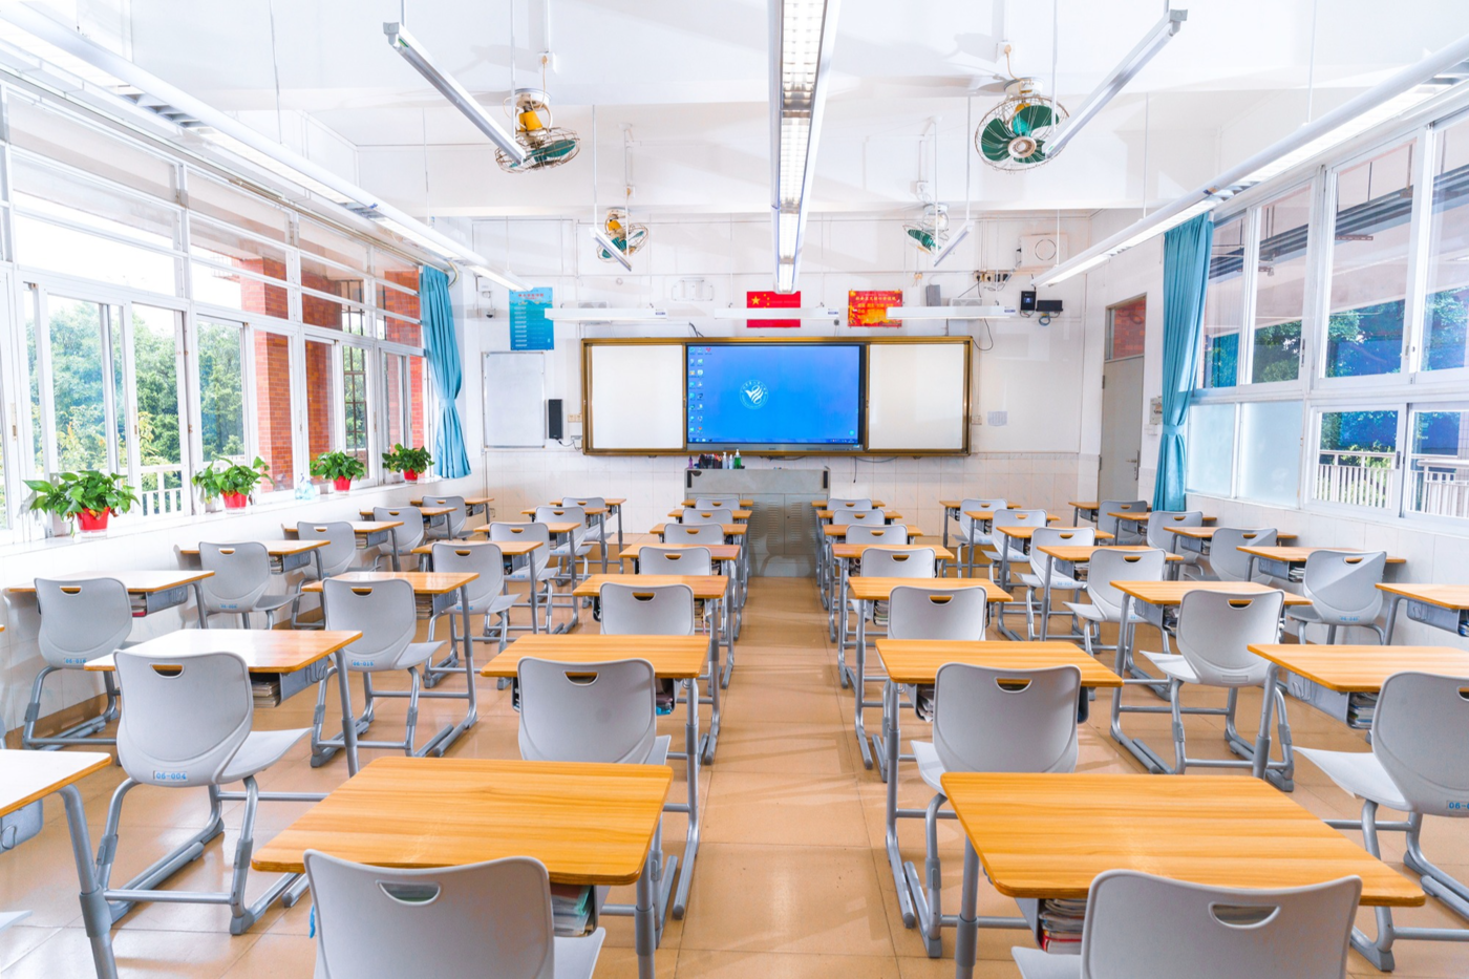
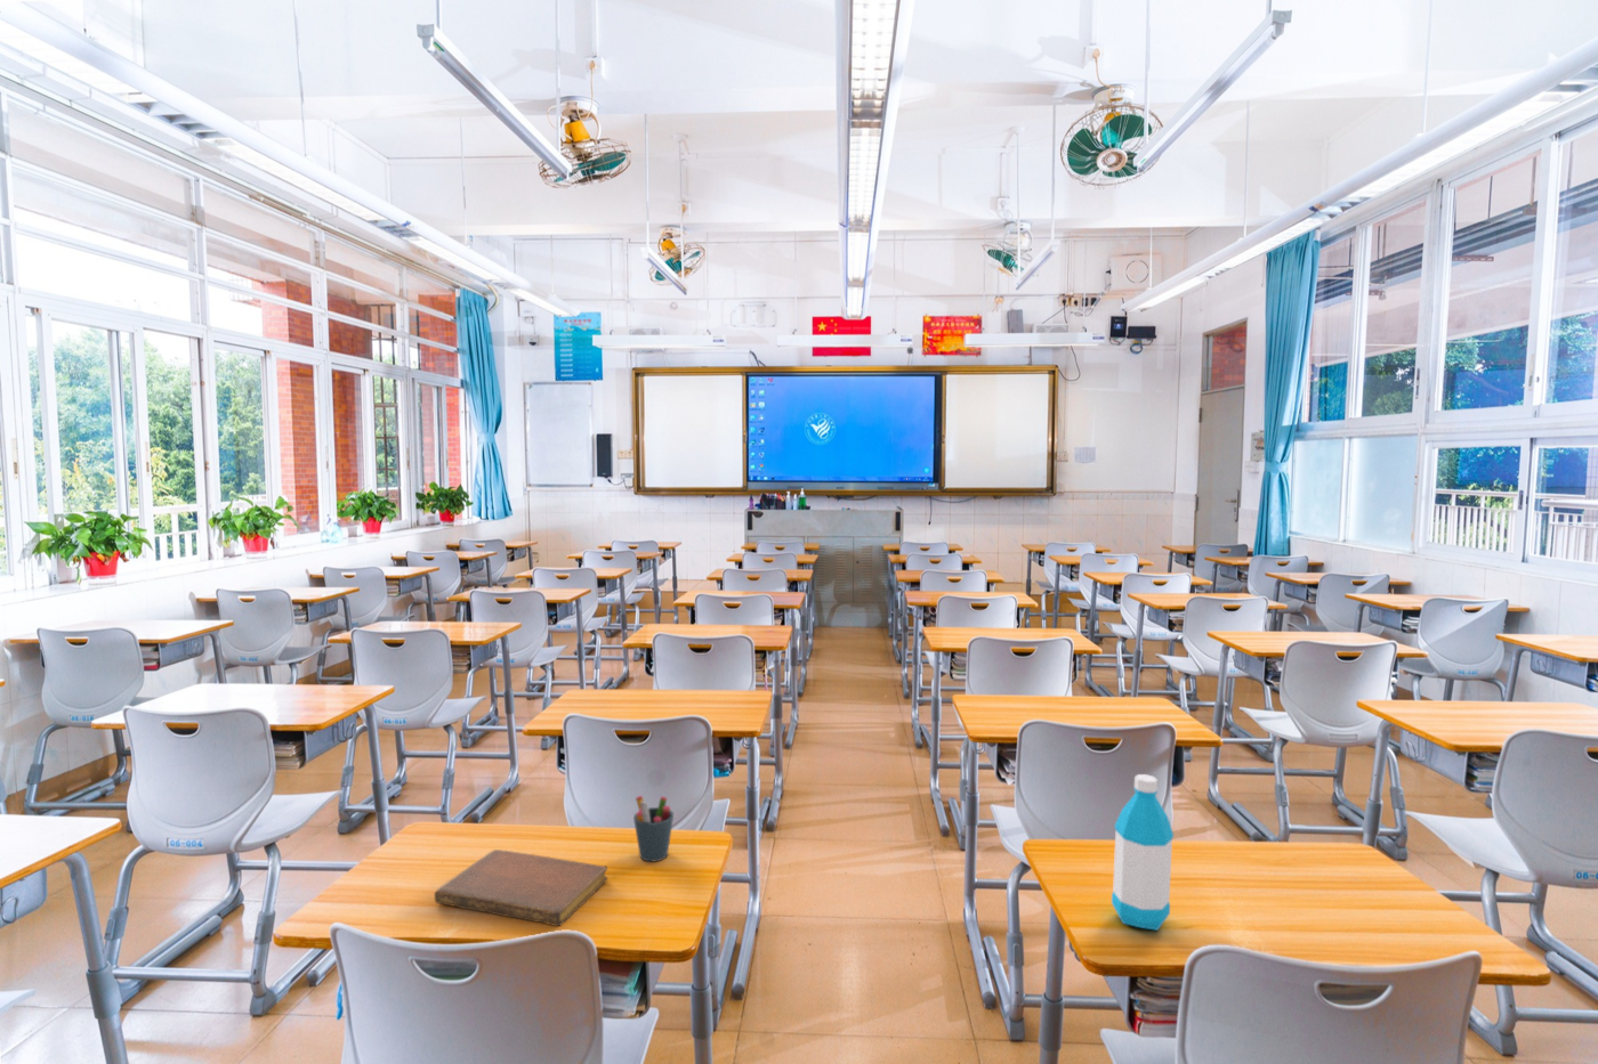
+ pen holder (653, 824)
+ notebook (524, 884)
+ water bottle (1143, 848)
